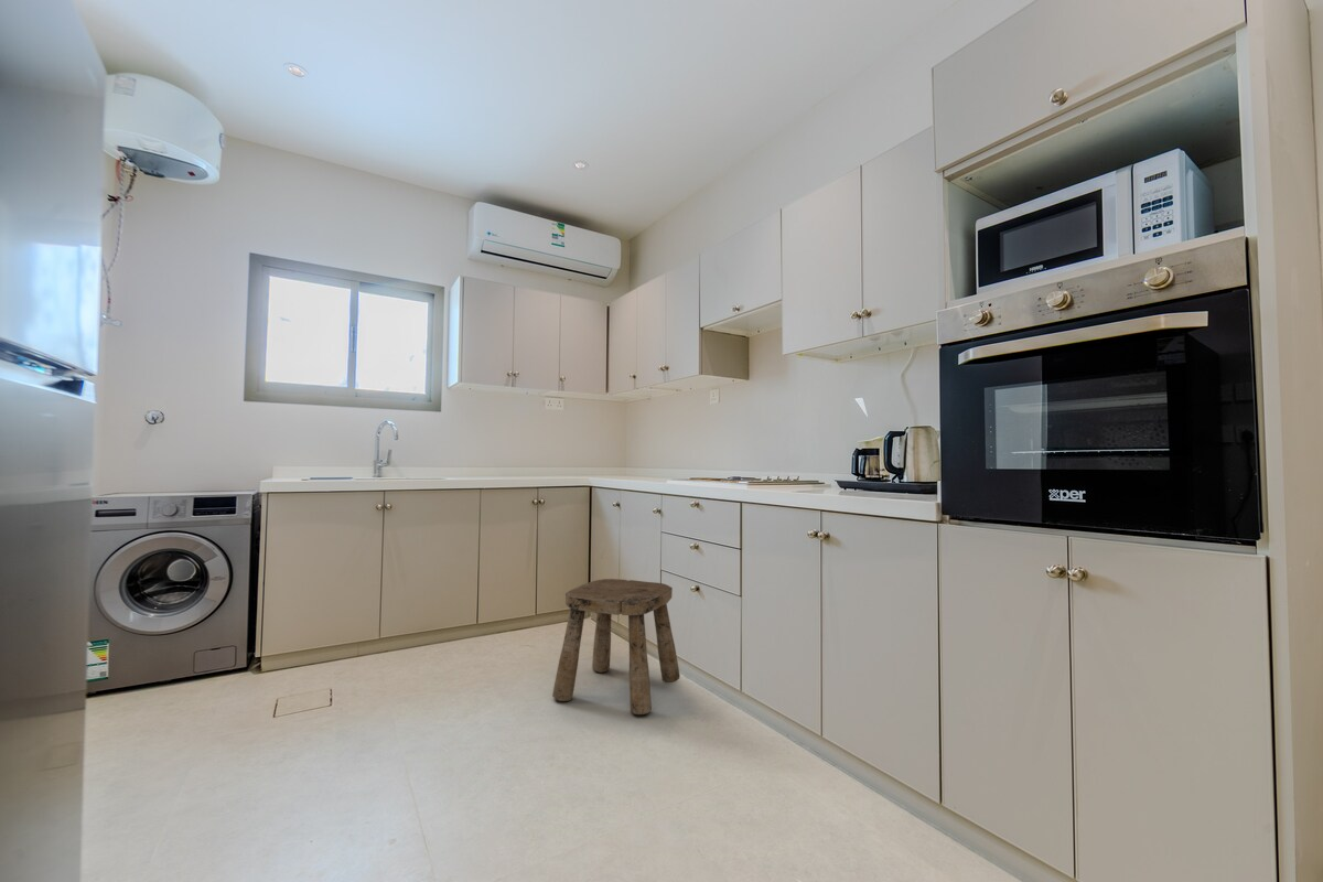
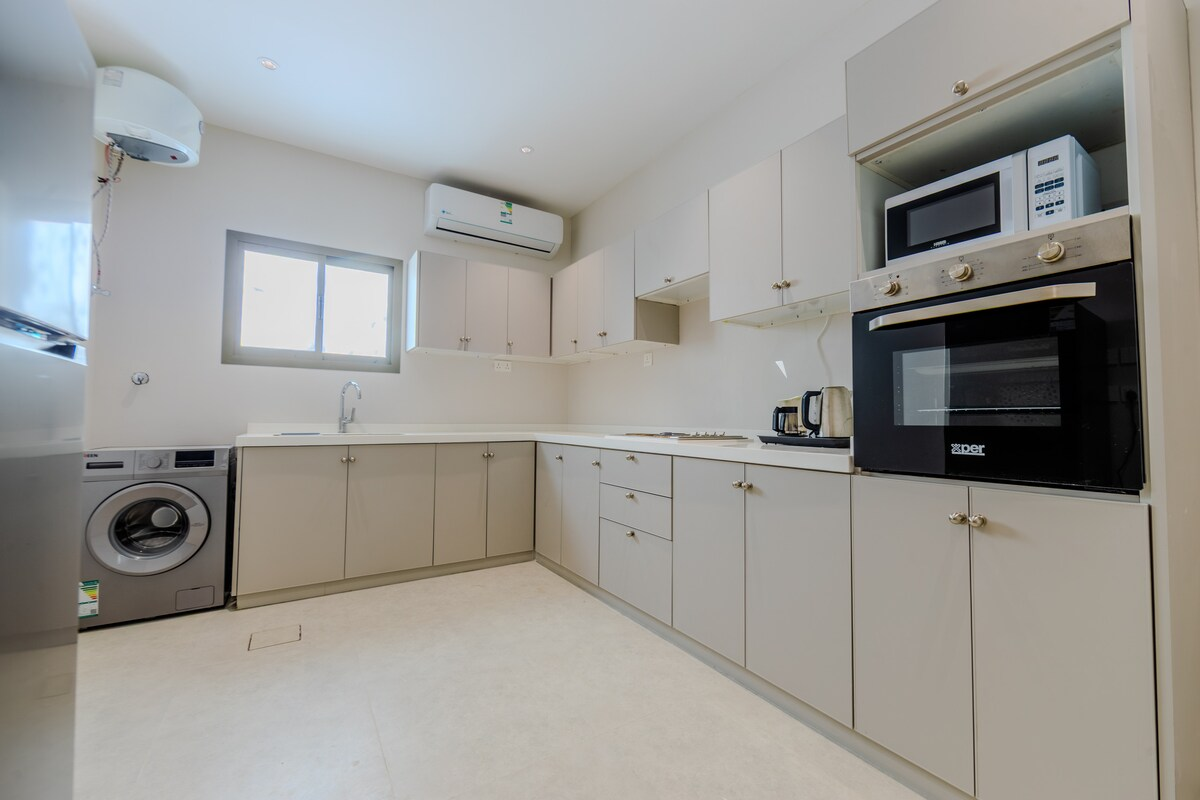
- stool (610, 638)
